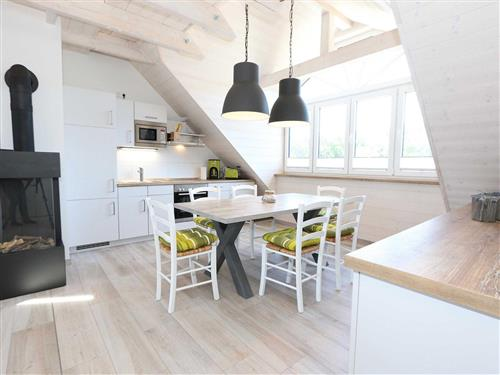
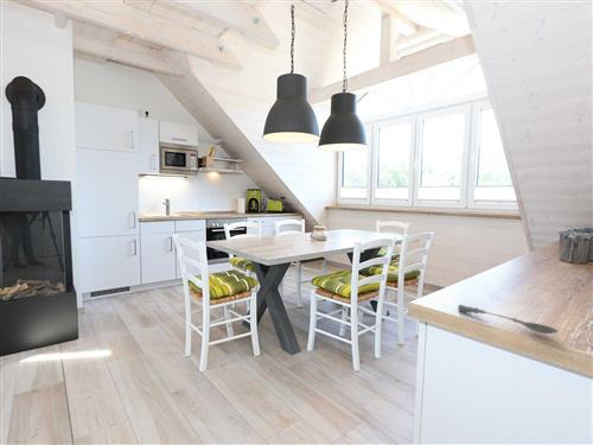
+ soupspoon (503, 317)
